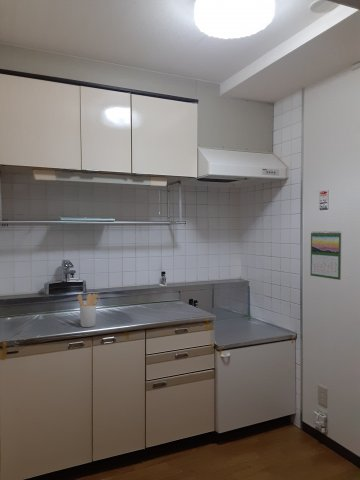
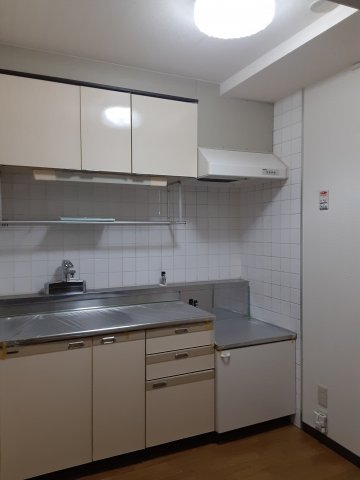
- utensil holder (89, 309)
- calendar (325, 254)
